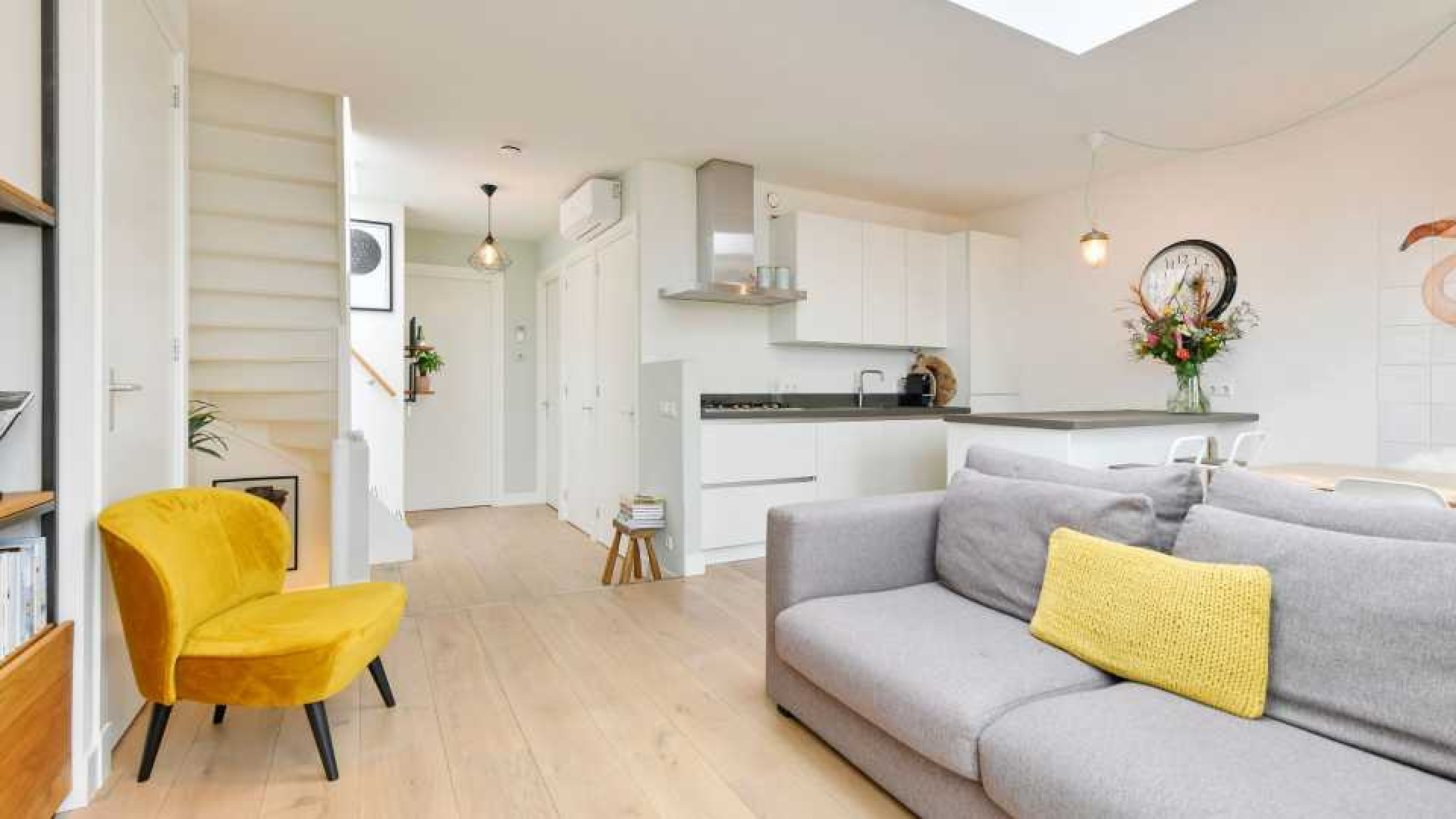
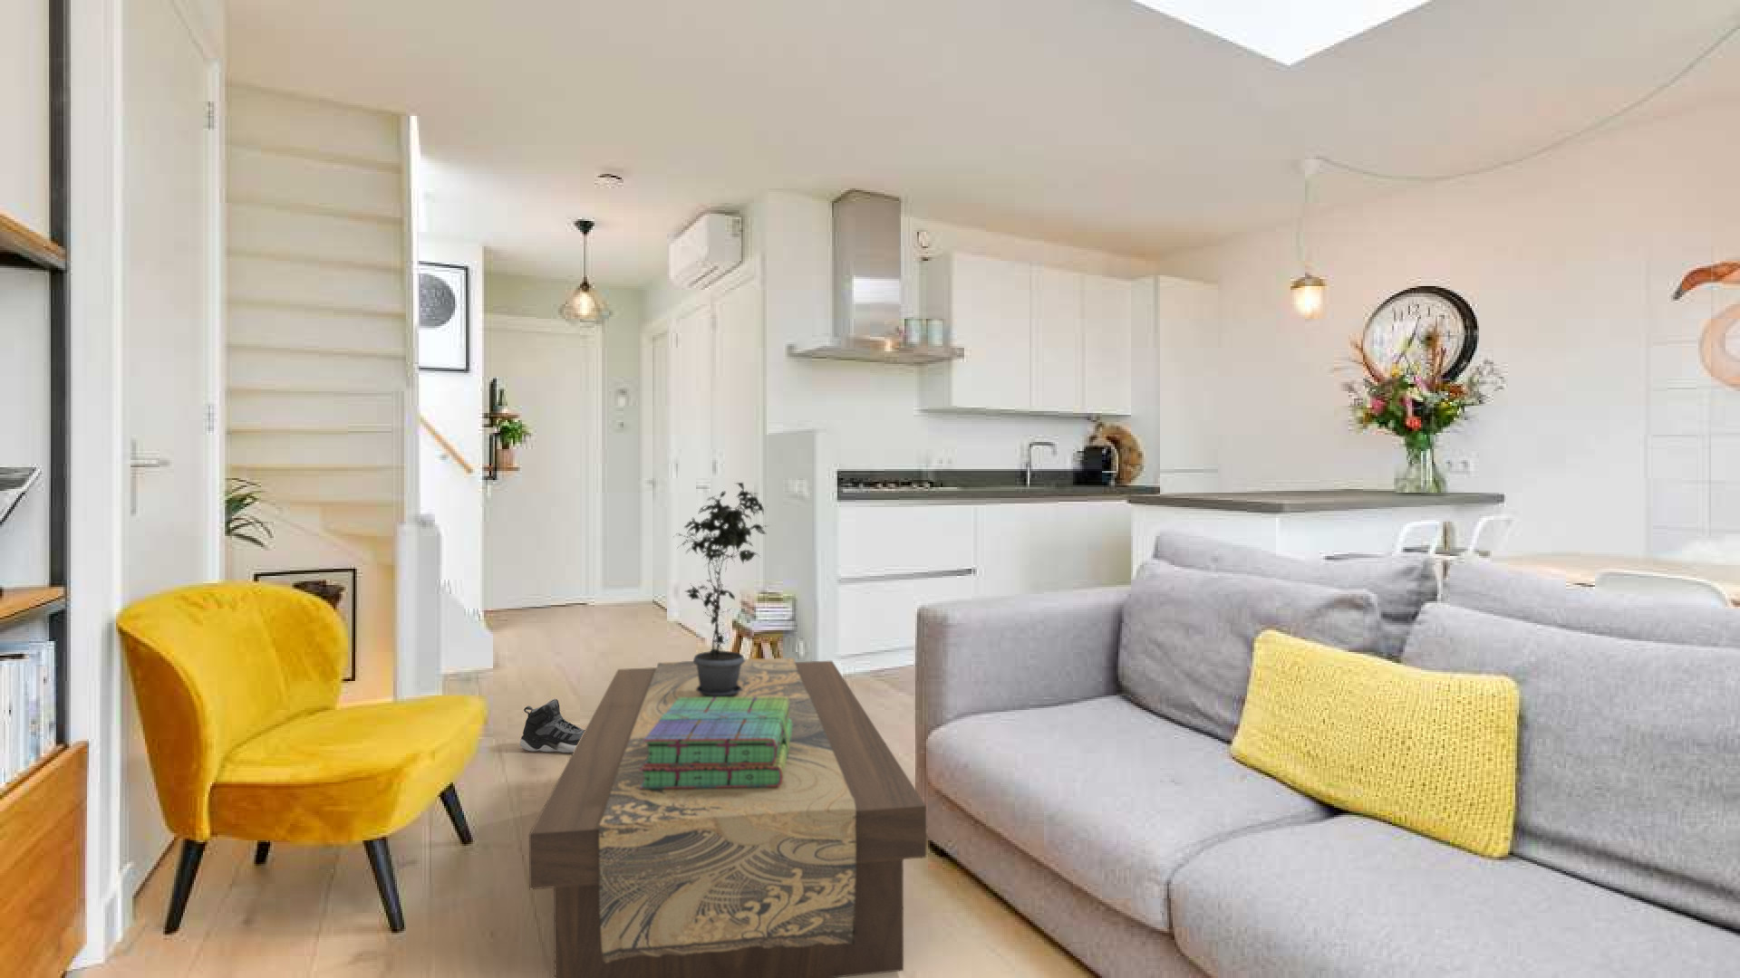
+ stack of books (722, 737)
+ sneaker (562, 725)
+ potted plant (721, 588)
+ coffee table (730, 788)
